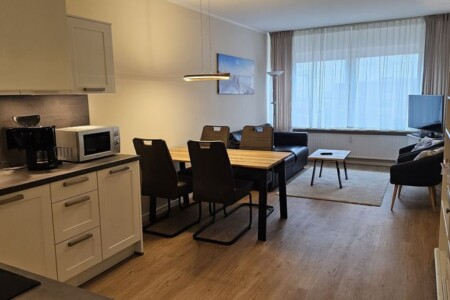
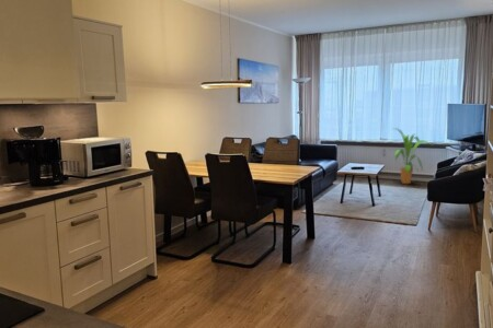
+ house plant (412, 155)
